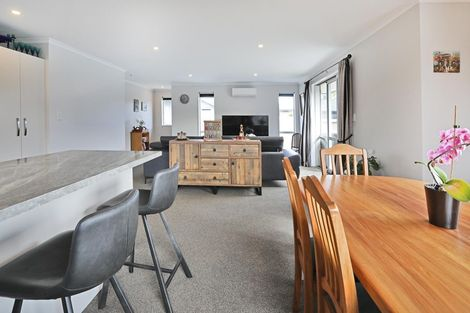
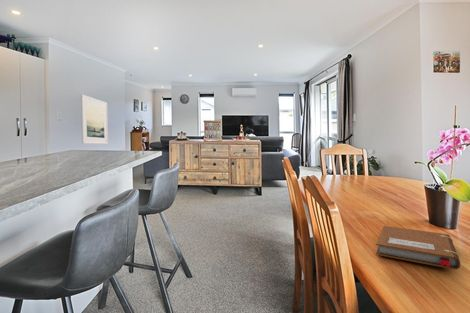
+ notebook (415, 244)
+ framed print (95, 121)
